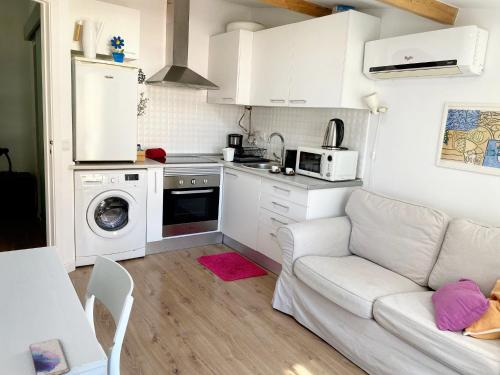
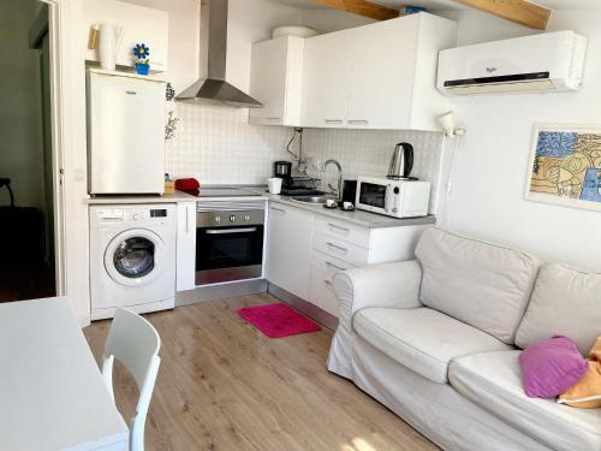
- smartphone (48, 357)
